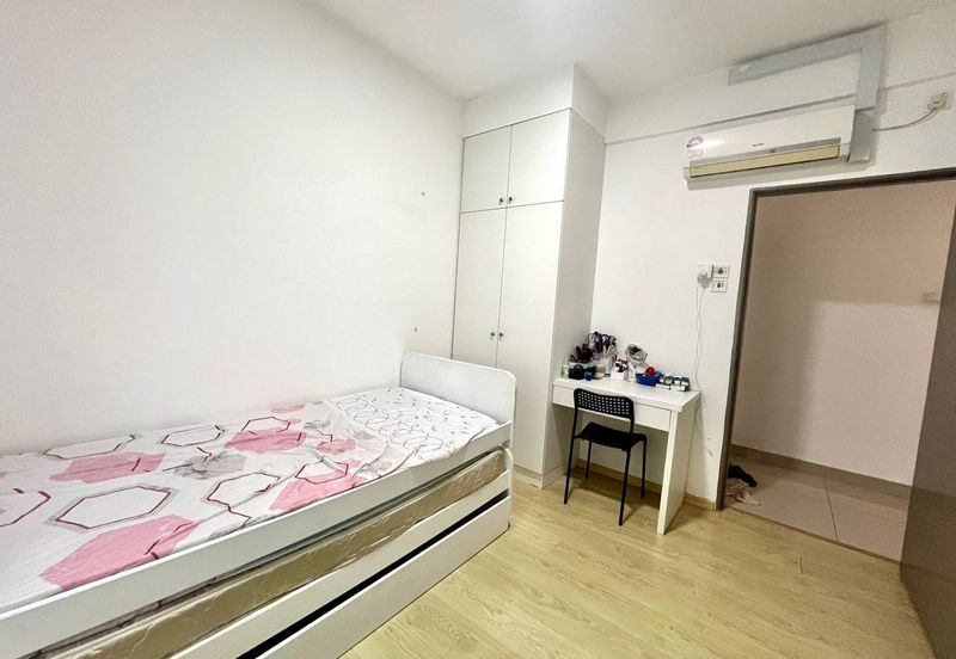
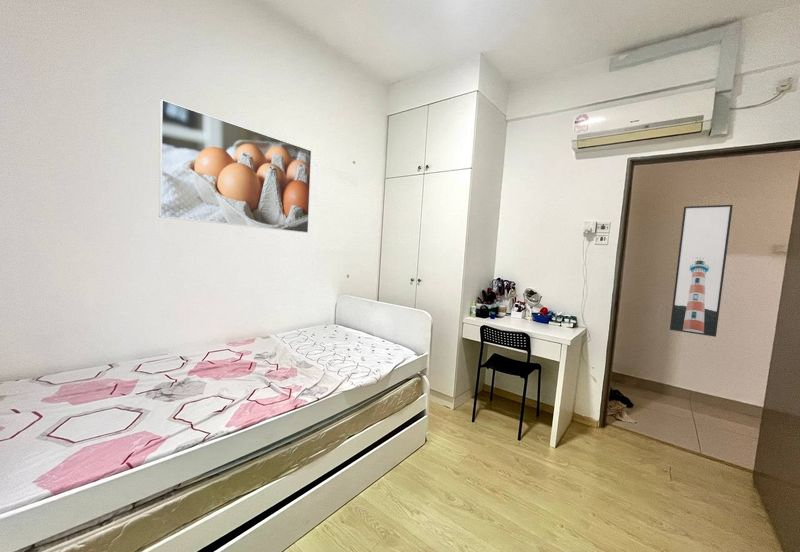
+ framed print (247, 178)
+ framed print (699, 270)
